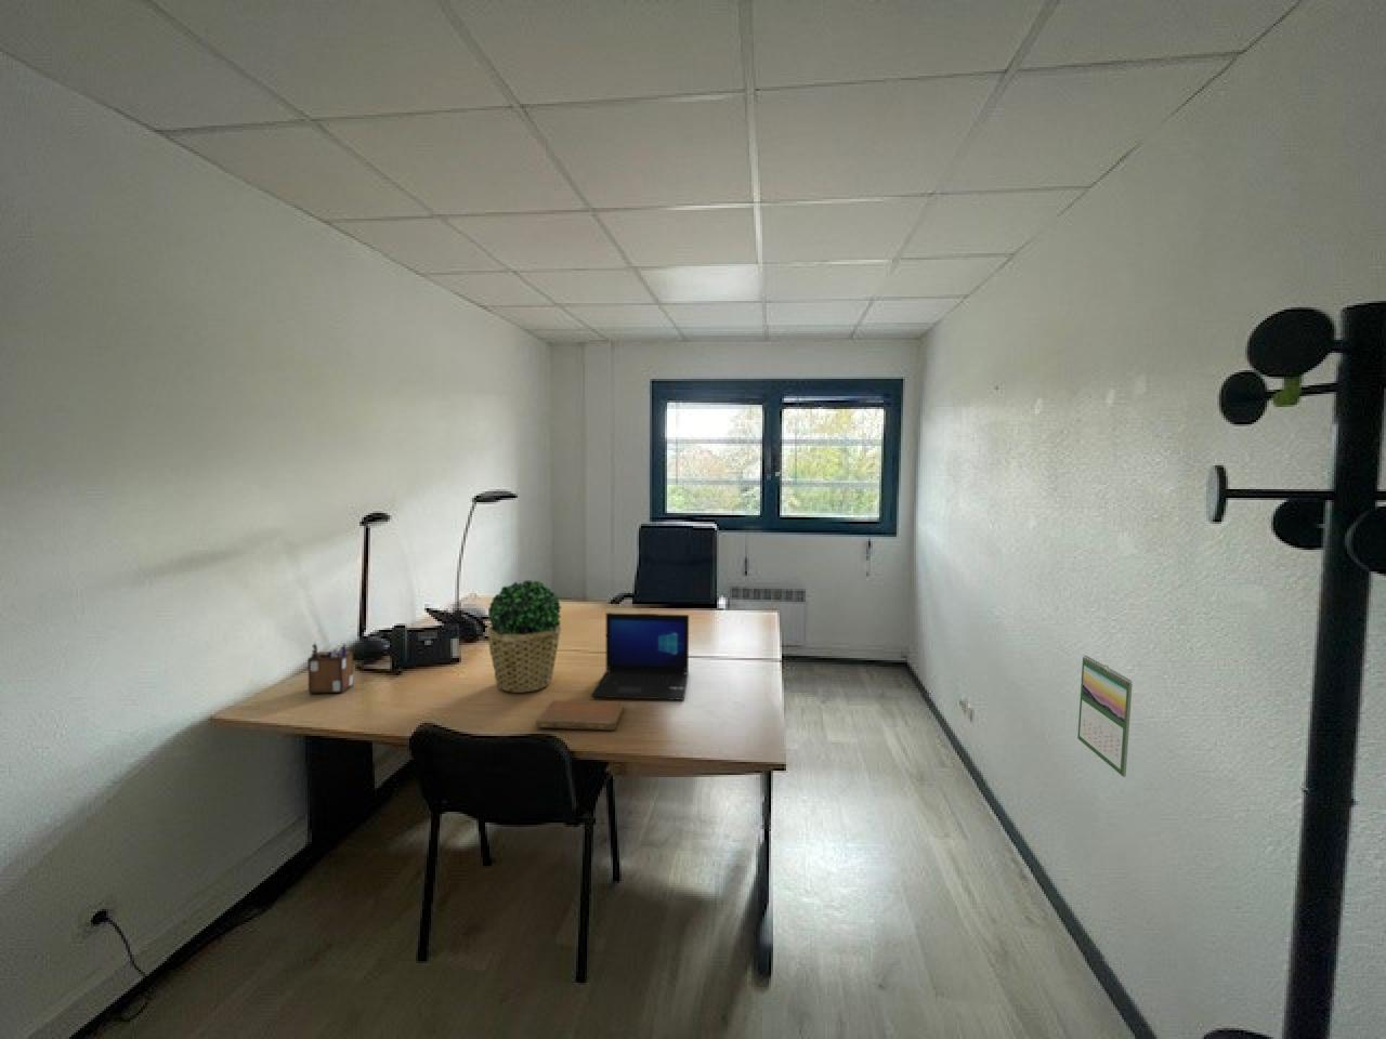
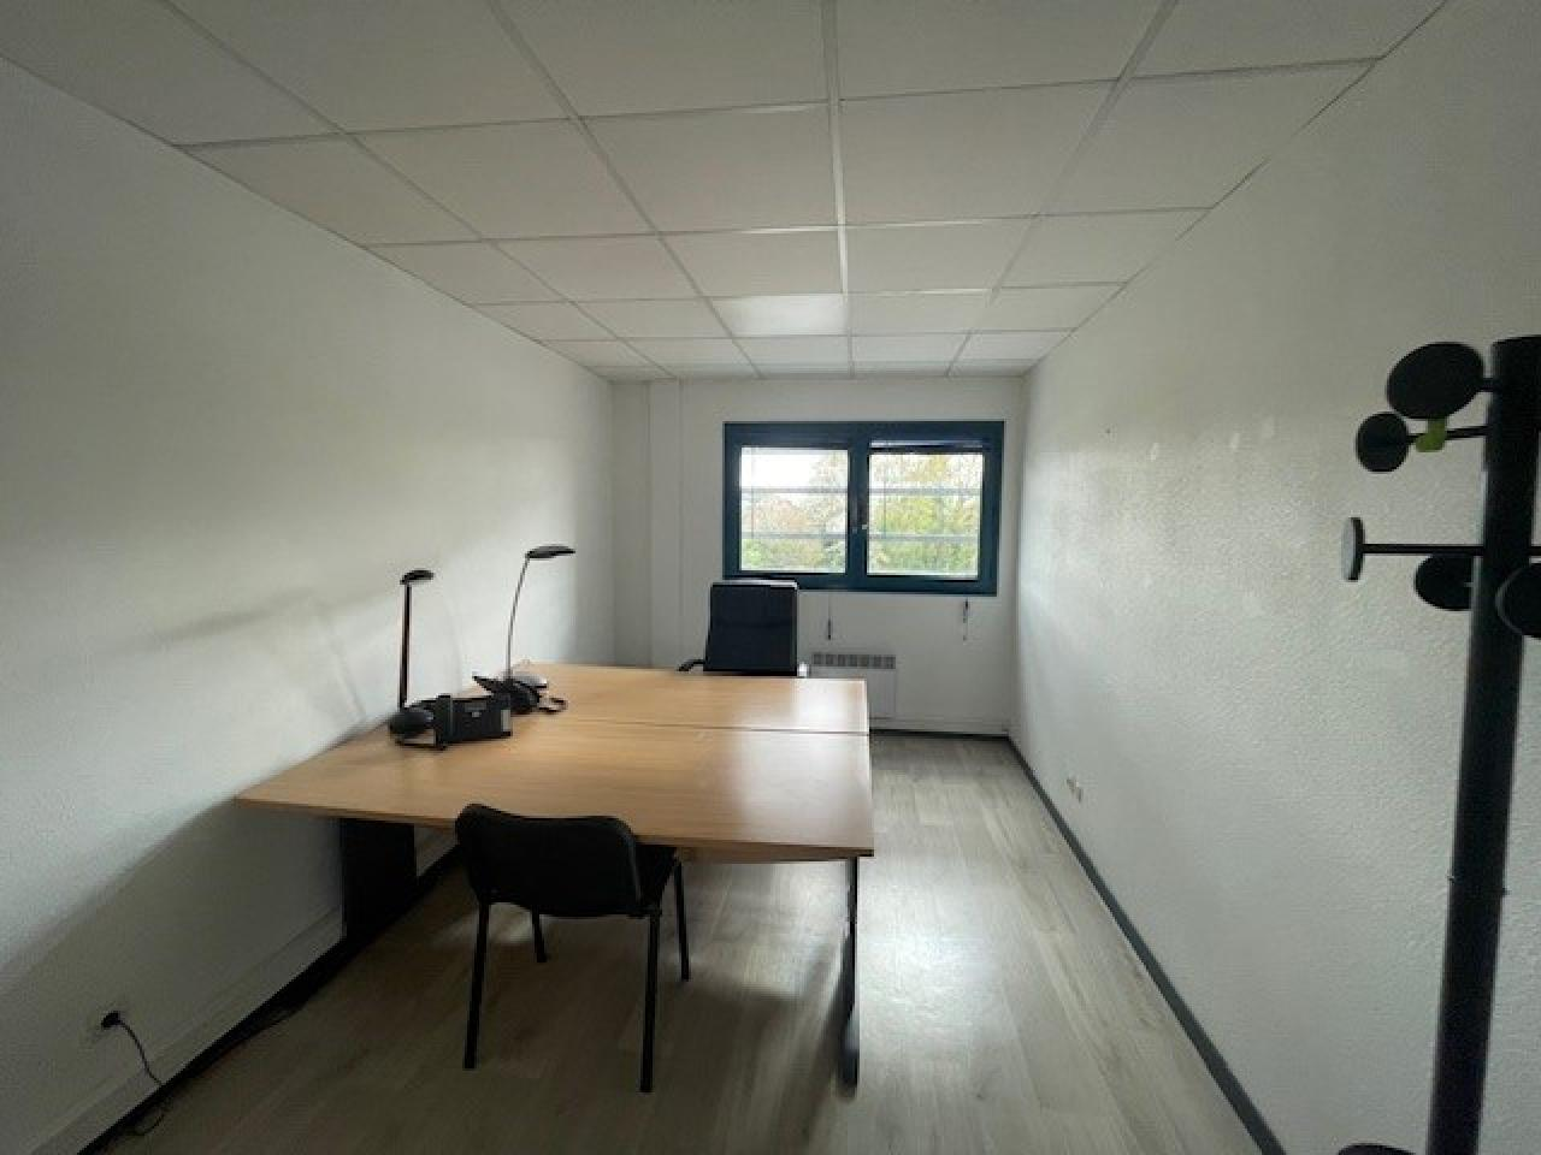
- notebook (582, 714)
- potted plant (524, 632)
- calendar (1102, 710)
- laptop (642, 654)
- desk organizer (331, 665)
